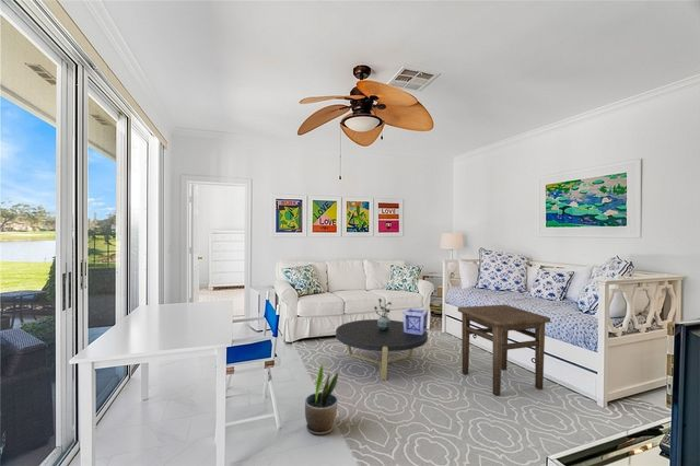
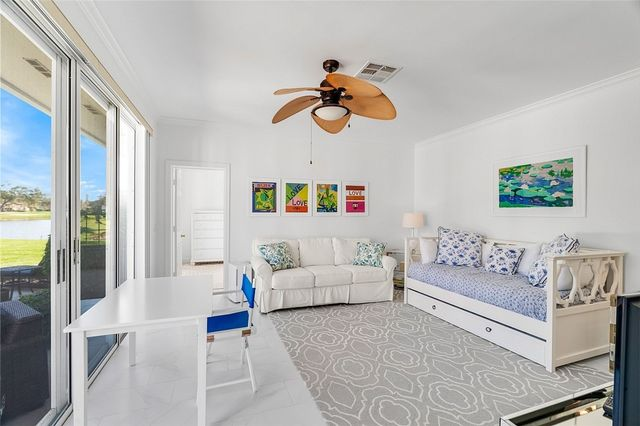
- potted plant (320, 398)
- potted plant (384, 313)
- coffee table (381, 347)
- side table (501, 346)
- wooden crate (415, 321)
